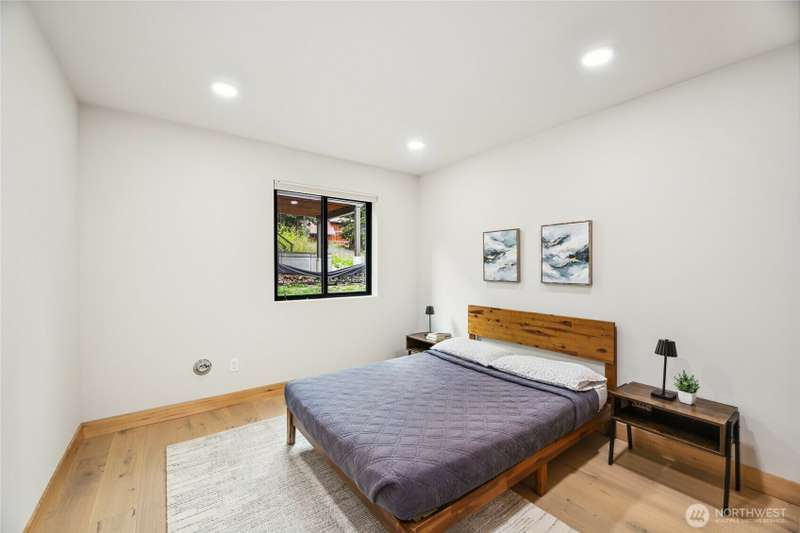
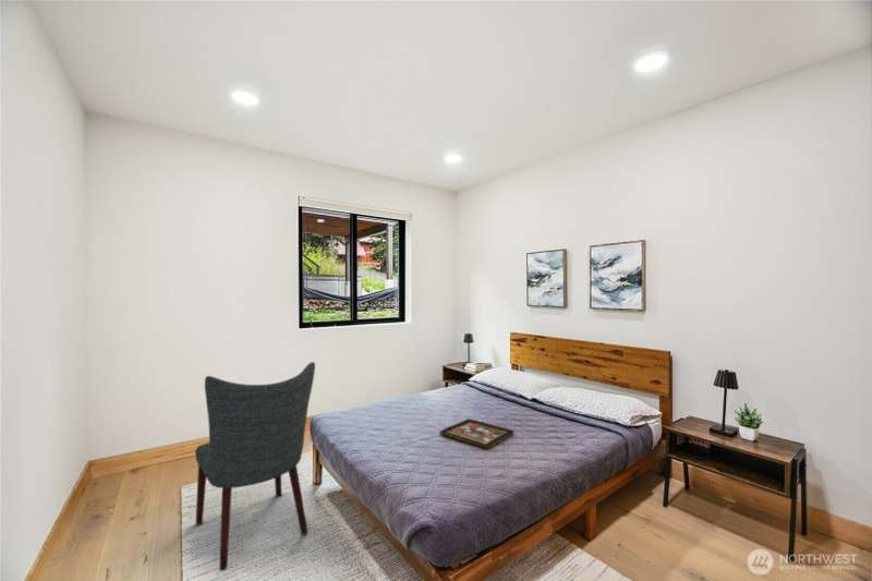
+ decorative tray (476, 432)
+ chair (255, 447)
